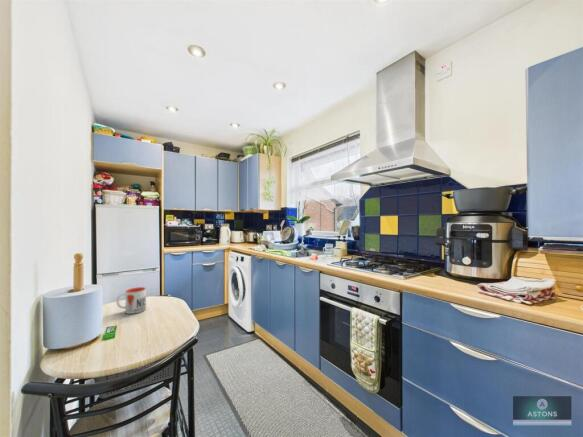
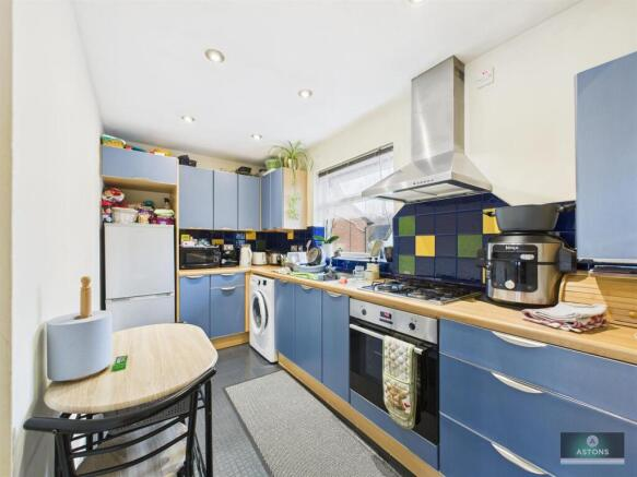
- mug (131, 300)
